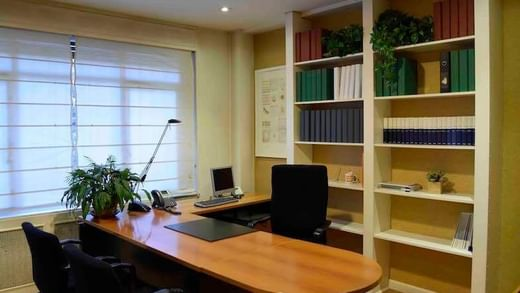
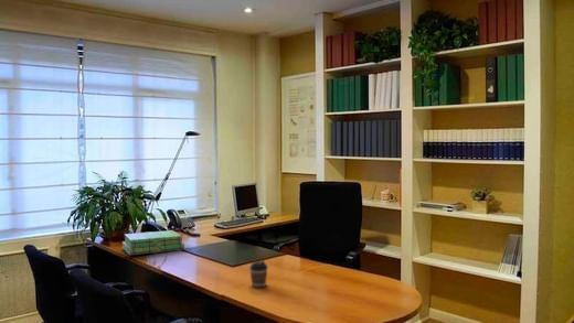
+ coffee cup (258, 272)
+ stack of books (152, 241)
